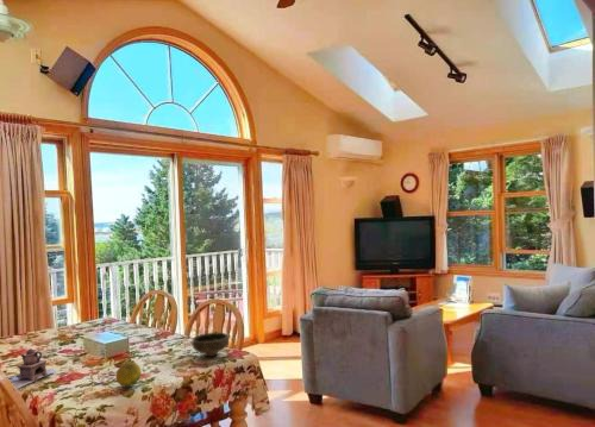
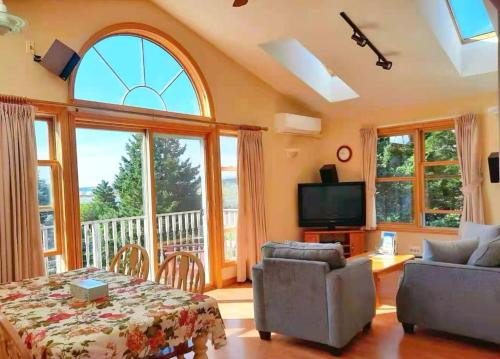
- fruit (127, 373)
- teapot (30, 363)
- bowl (211, 345)
